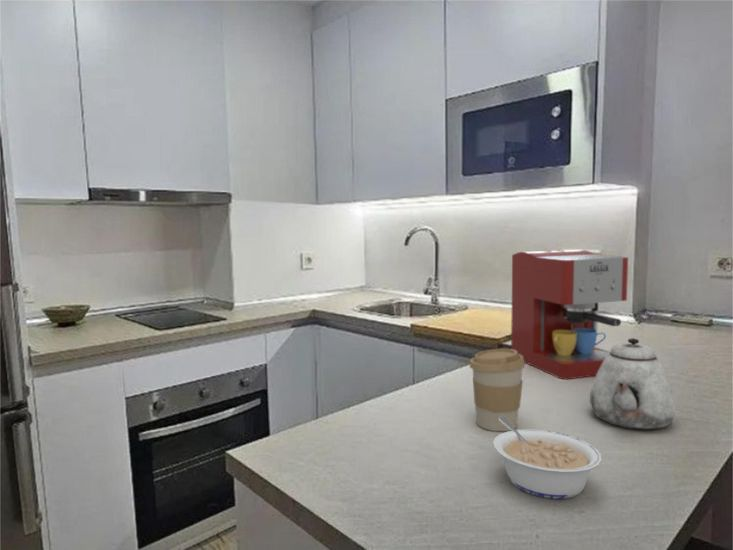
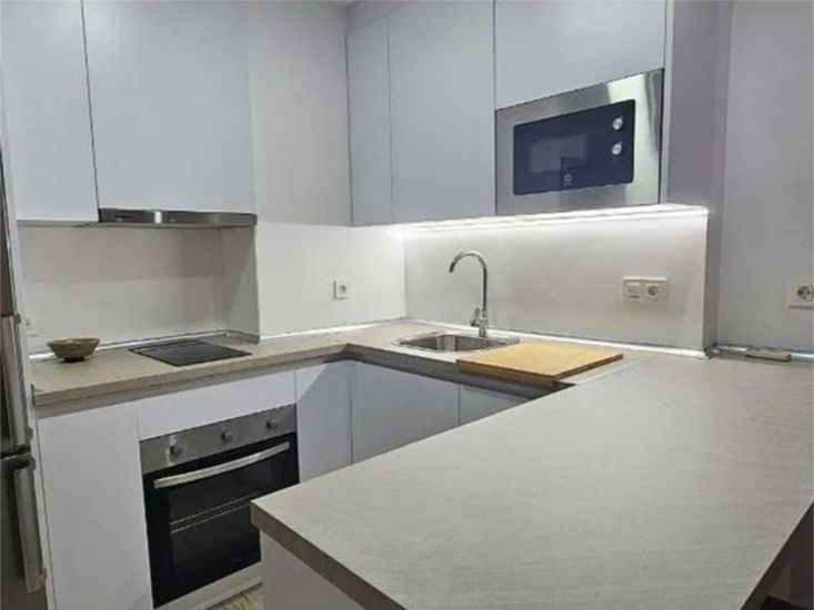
- legume (540, 460)
- coffee maker (565, 308)
- coffee cup (496, 387)
- teapot (630, 380)
